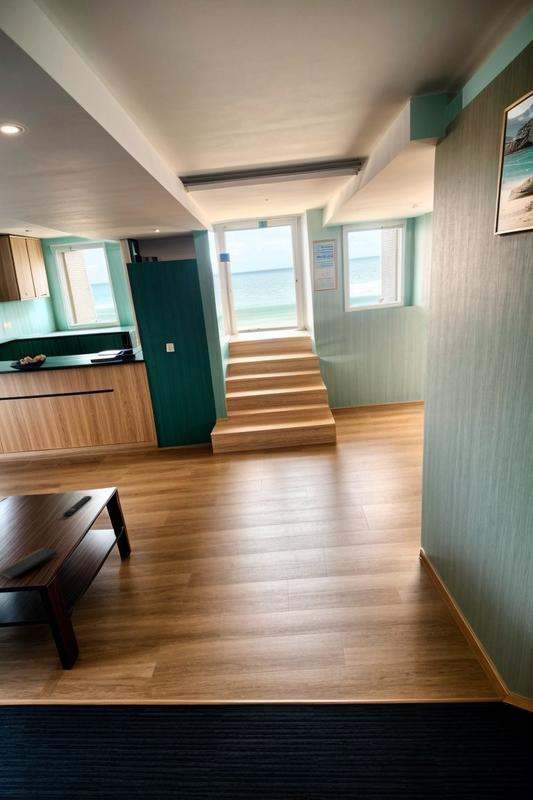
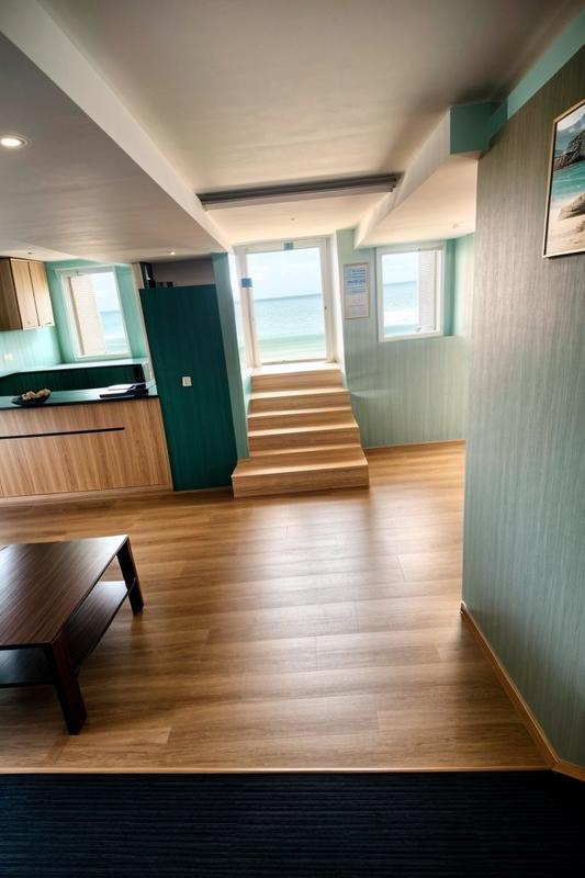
- remote control (78, 505)
- notepad (27, 562)
